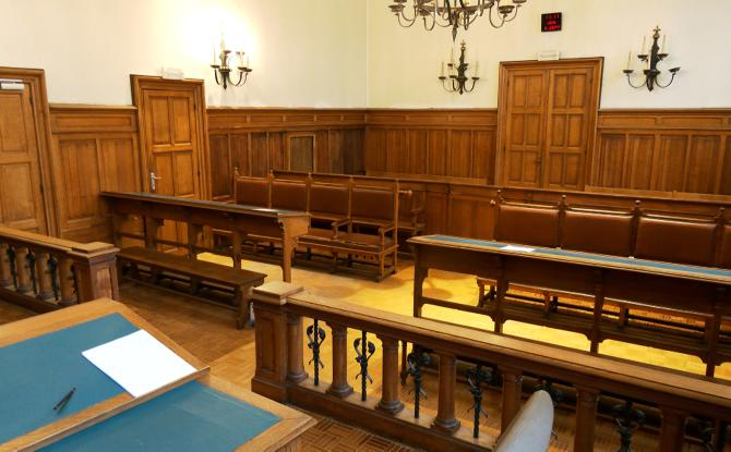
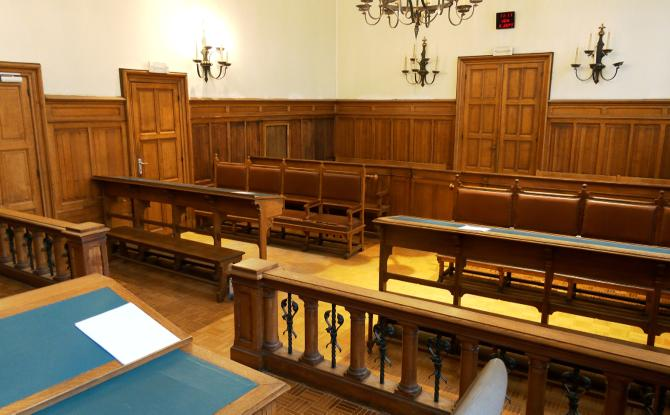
- pen (65, 398)
